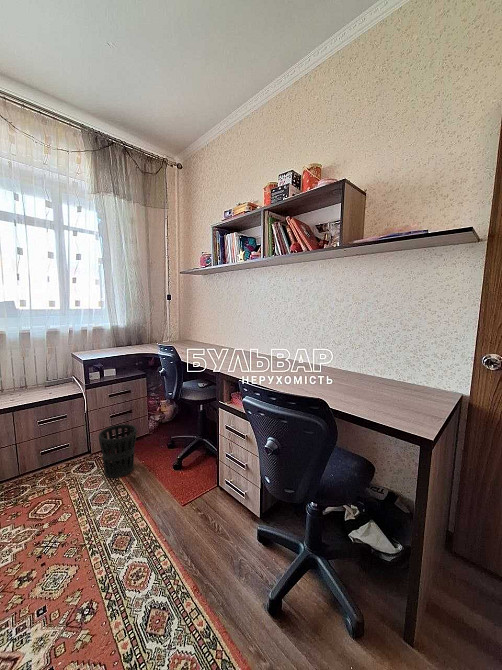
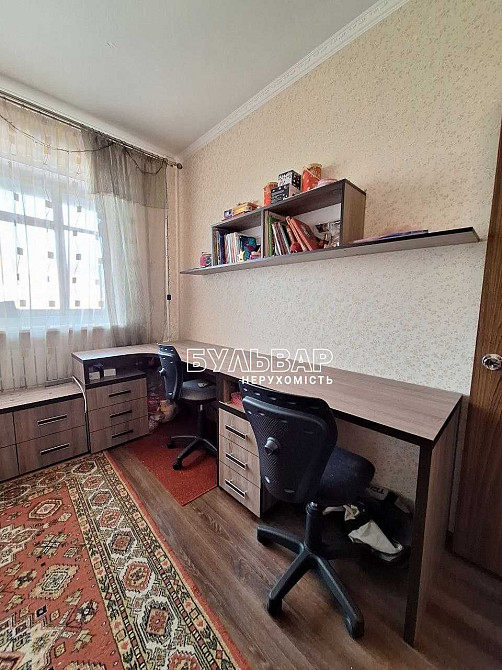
- wastebasket (118, 450)
